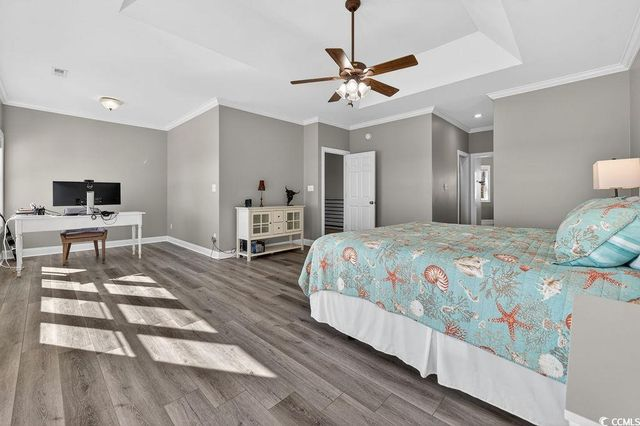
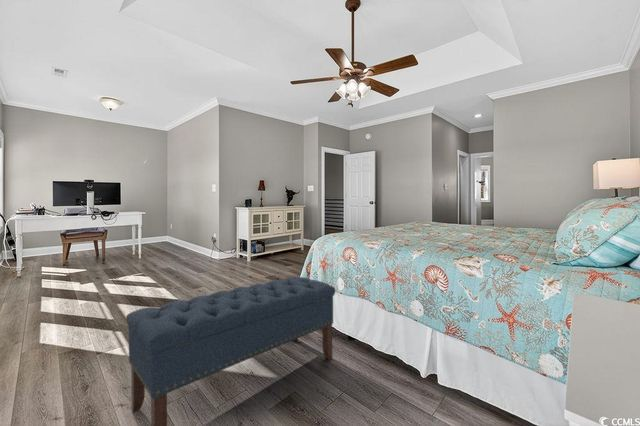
+ bench (246, 336)
